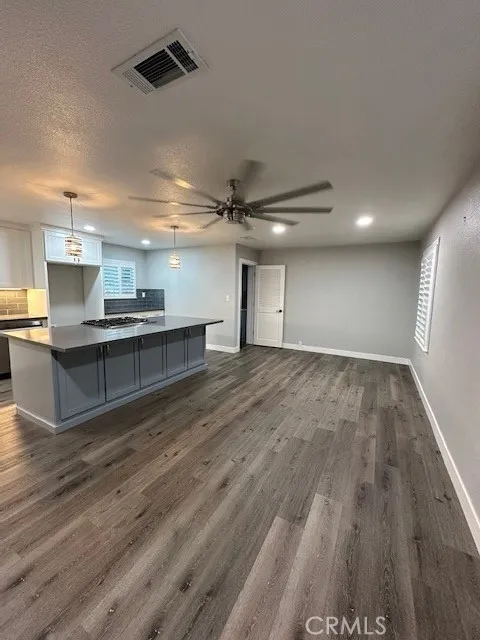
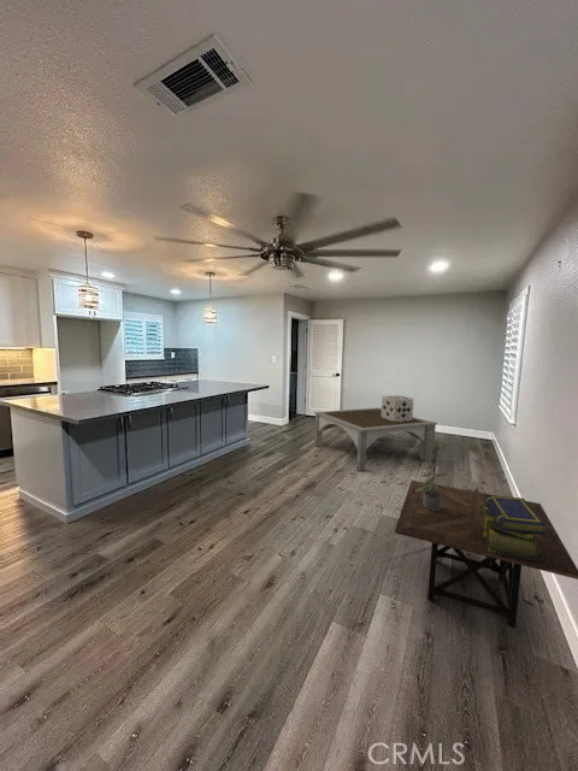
+ potted plant (430, 473)
+ coffee table (371, 434)
+ decorative cube (396, 407)
+ stack of books (511, 524)
+ side table (471, 552)
